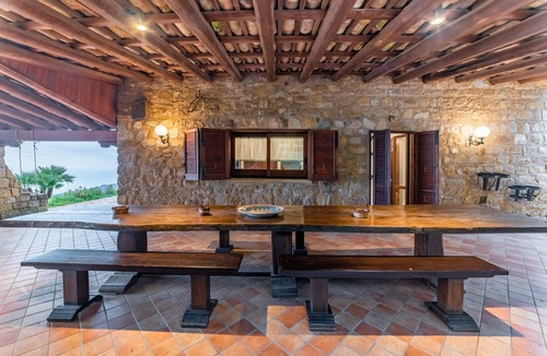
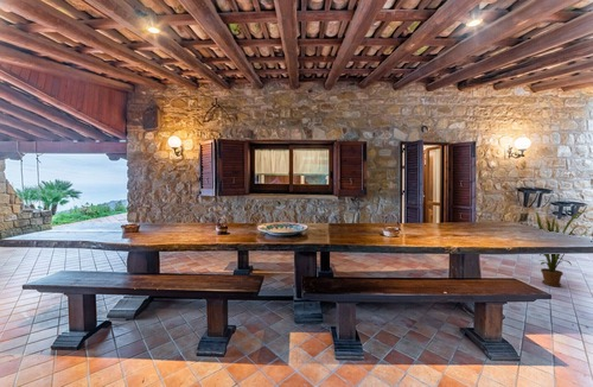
+ house plant (555, 254)
